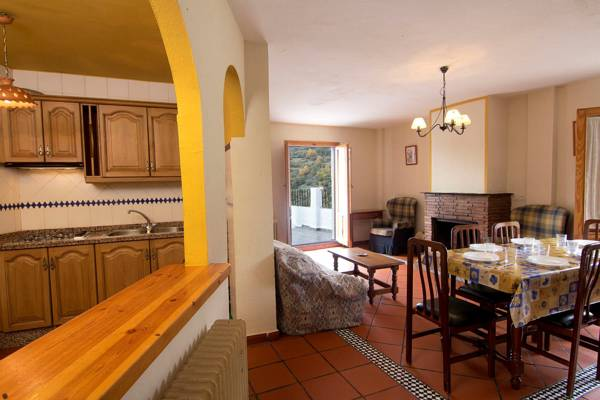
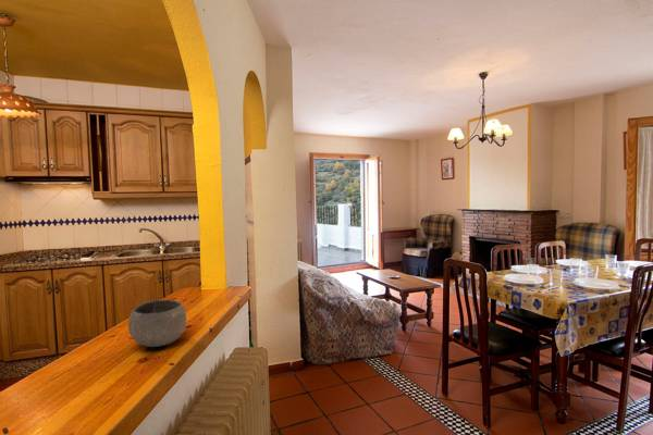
+ bowl (158, 324)
